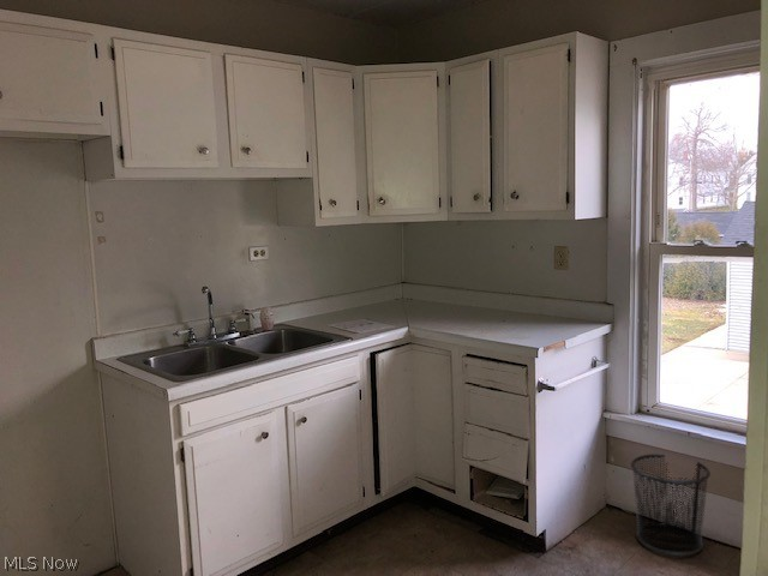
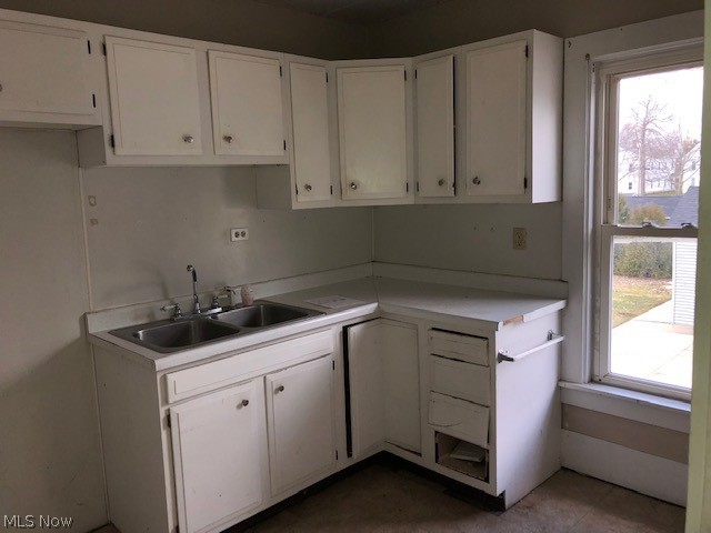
- waste bin (668, 503)
